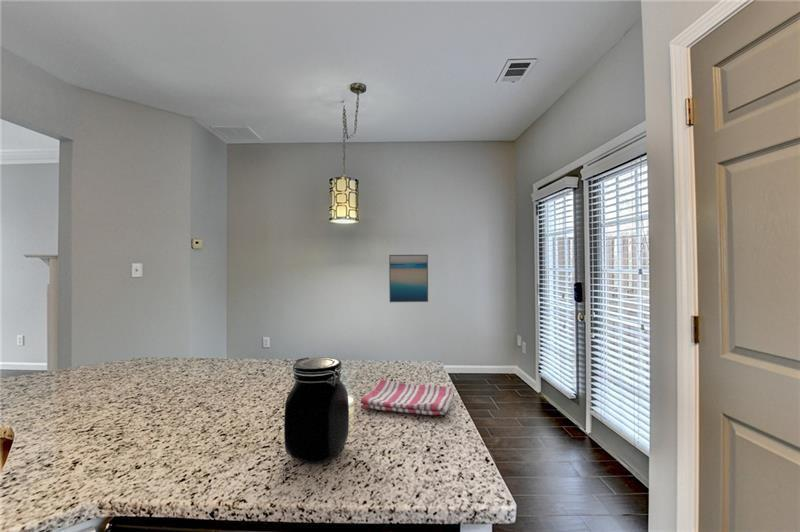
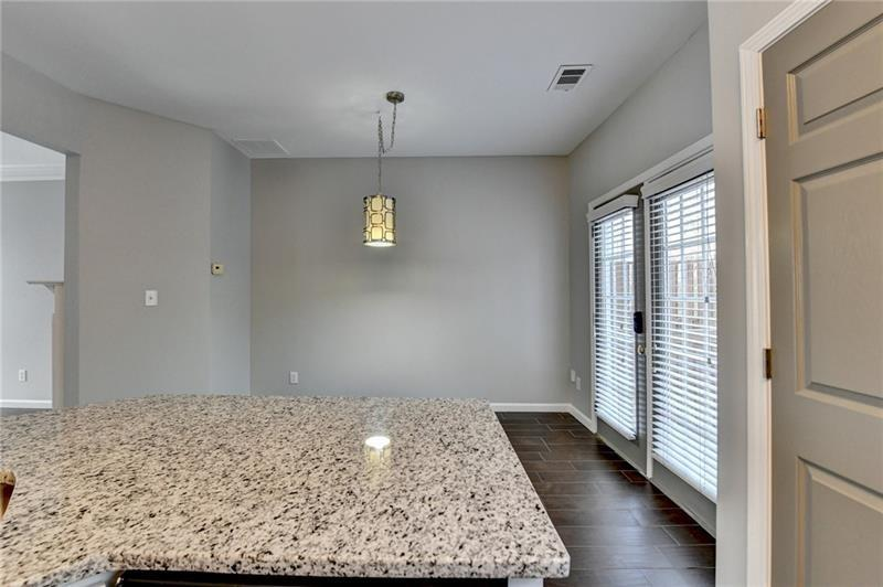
- wall art (408, 278)
- jar (317, 407)
- dish towel (409, 395)
